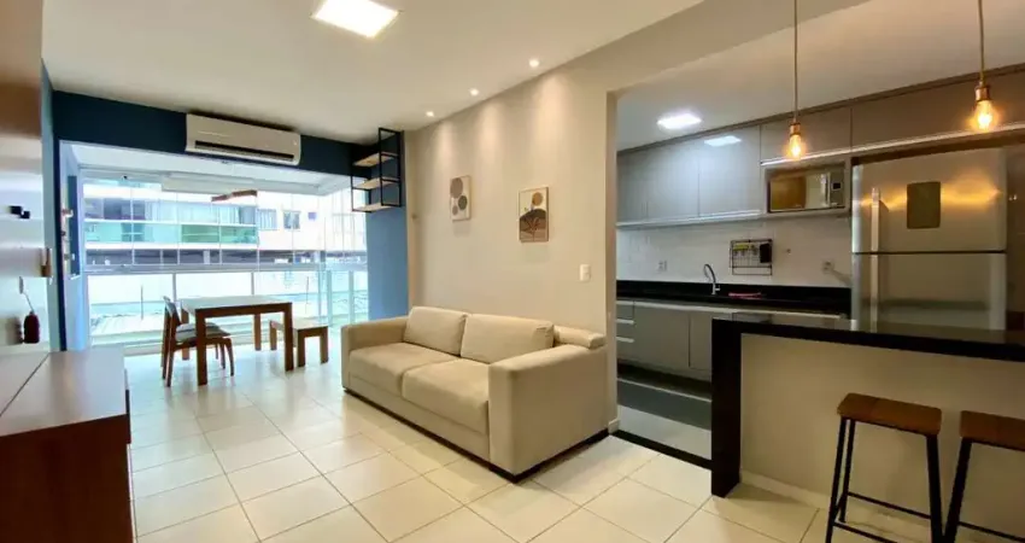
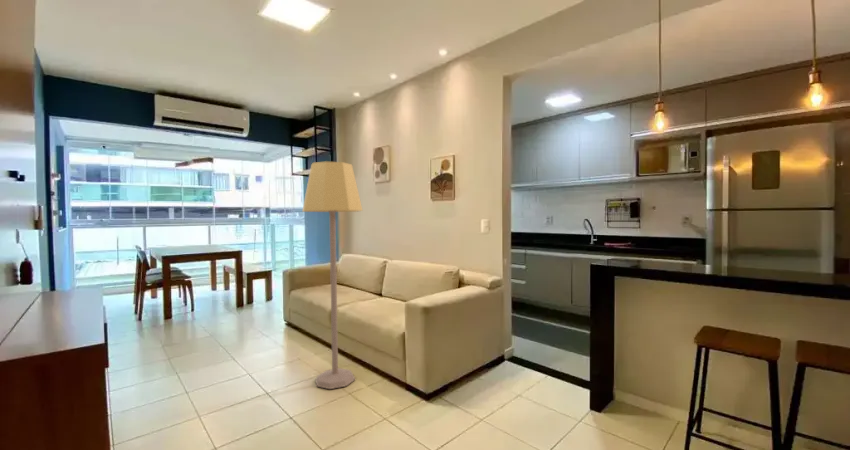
+ lamp (333, 272)
